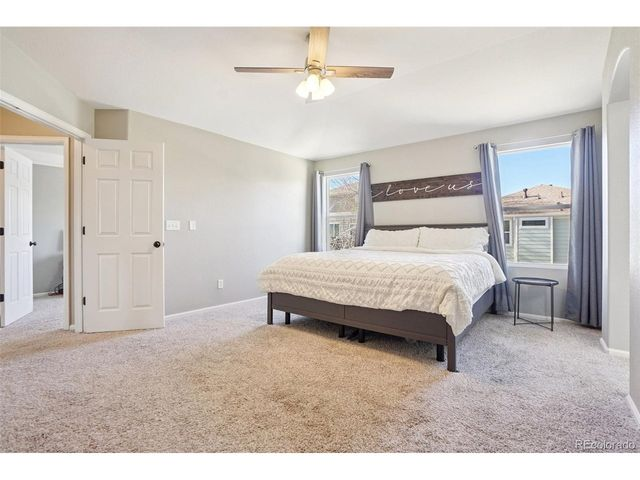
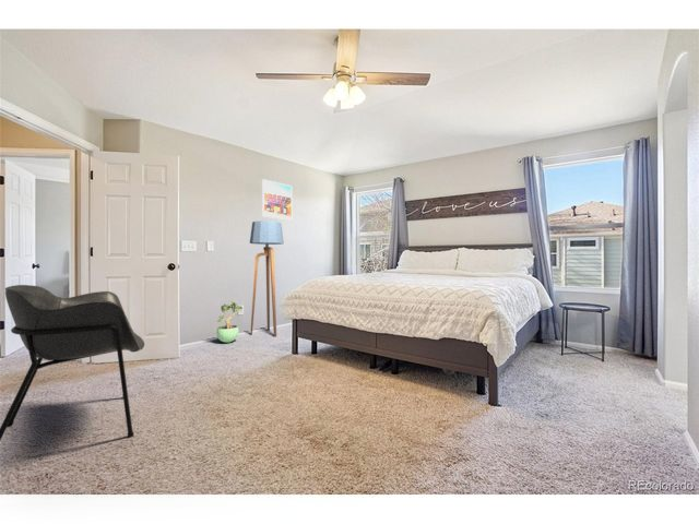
+ floor lamp (266, 278)
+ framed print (277, 200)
+ potted plant (228, 321)
+ armchair (76, 355)
